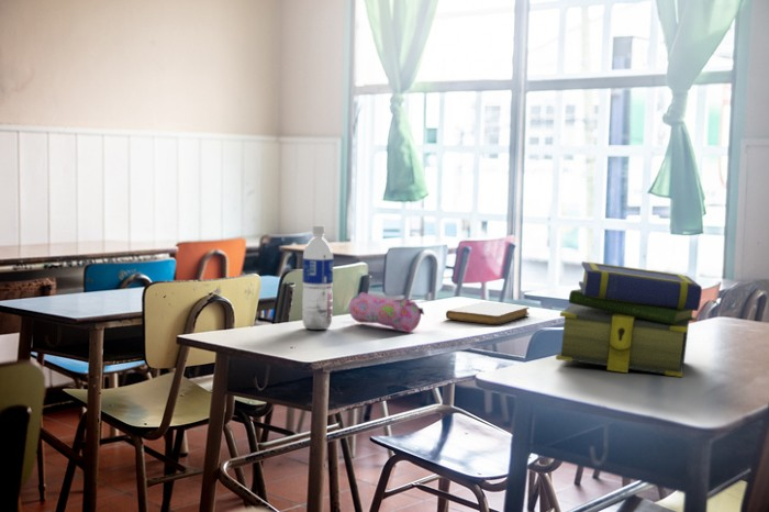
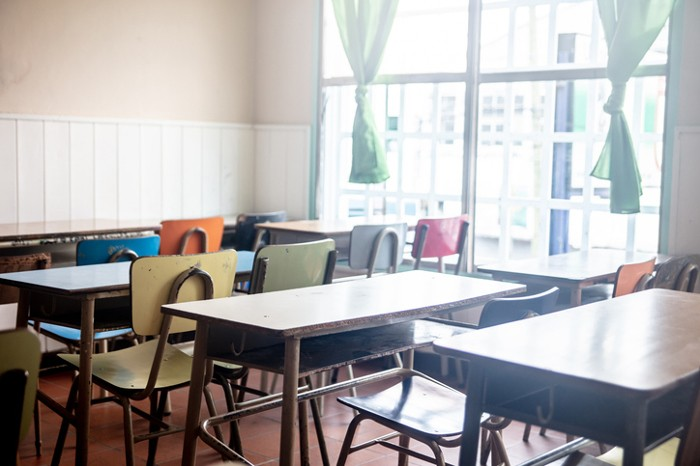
- stack of books (631, 314)
- notebook (488, 312)
- water bottle (317, 277)
- pencil case (384, 311)
